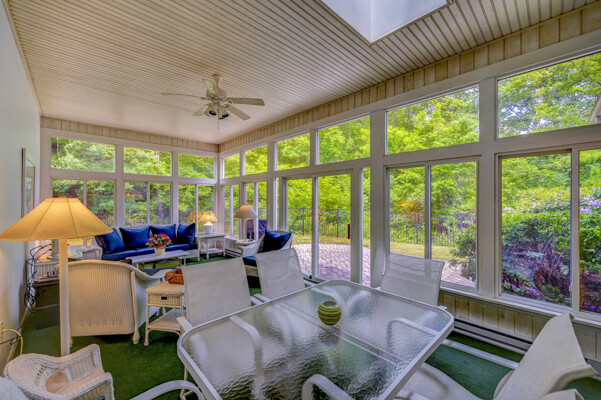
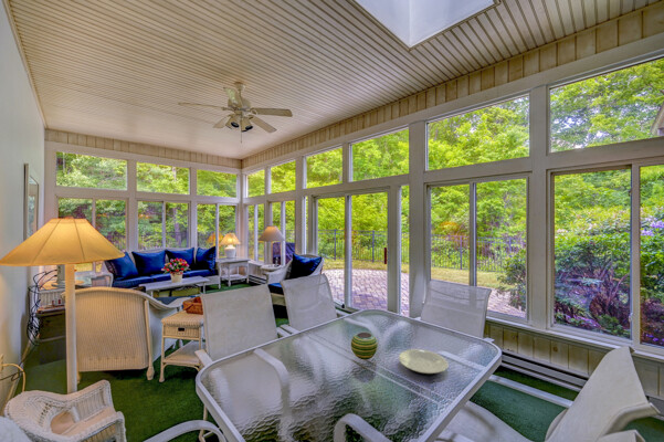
+ plate (422, 364)
